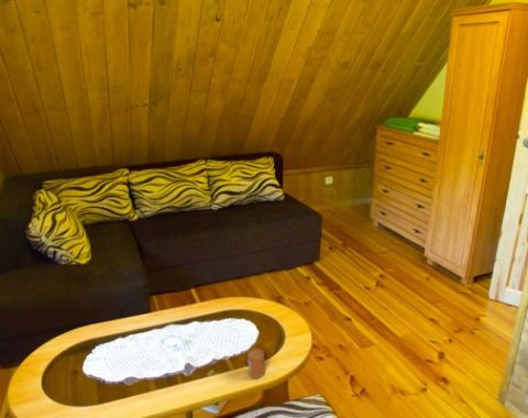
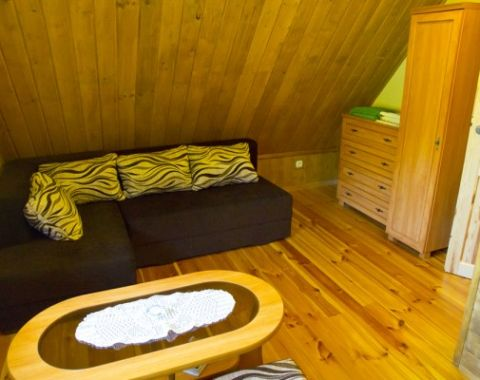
- candle (255, 358)
